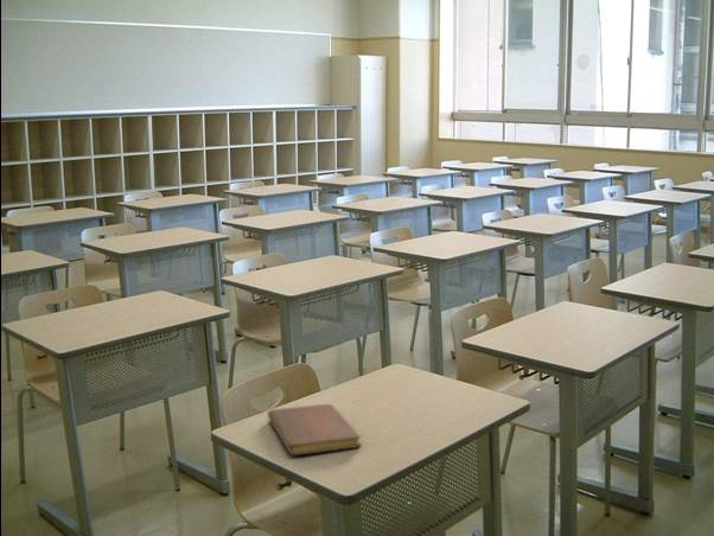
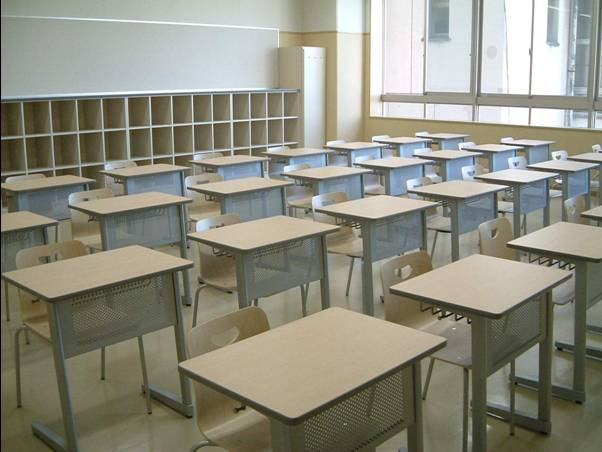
- notebook (312, 427)
